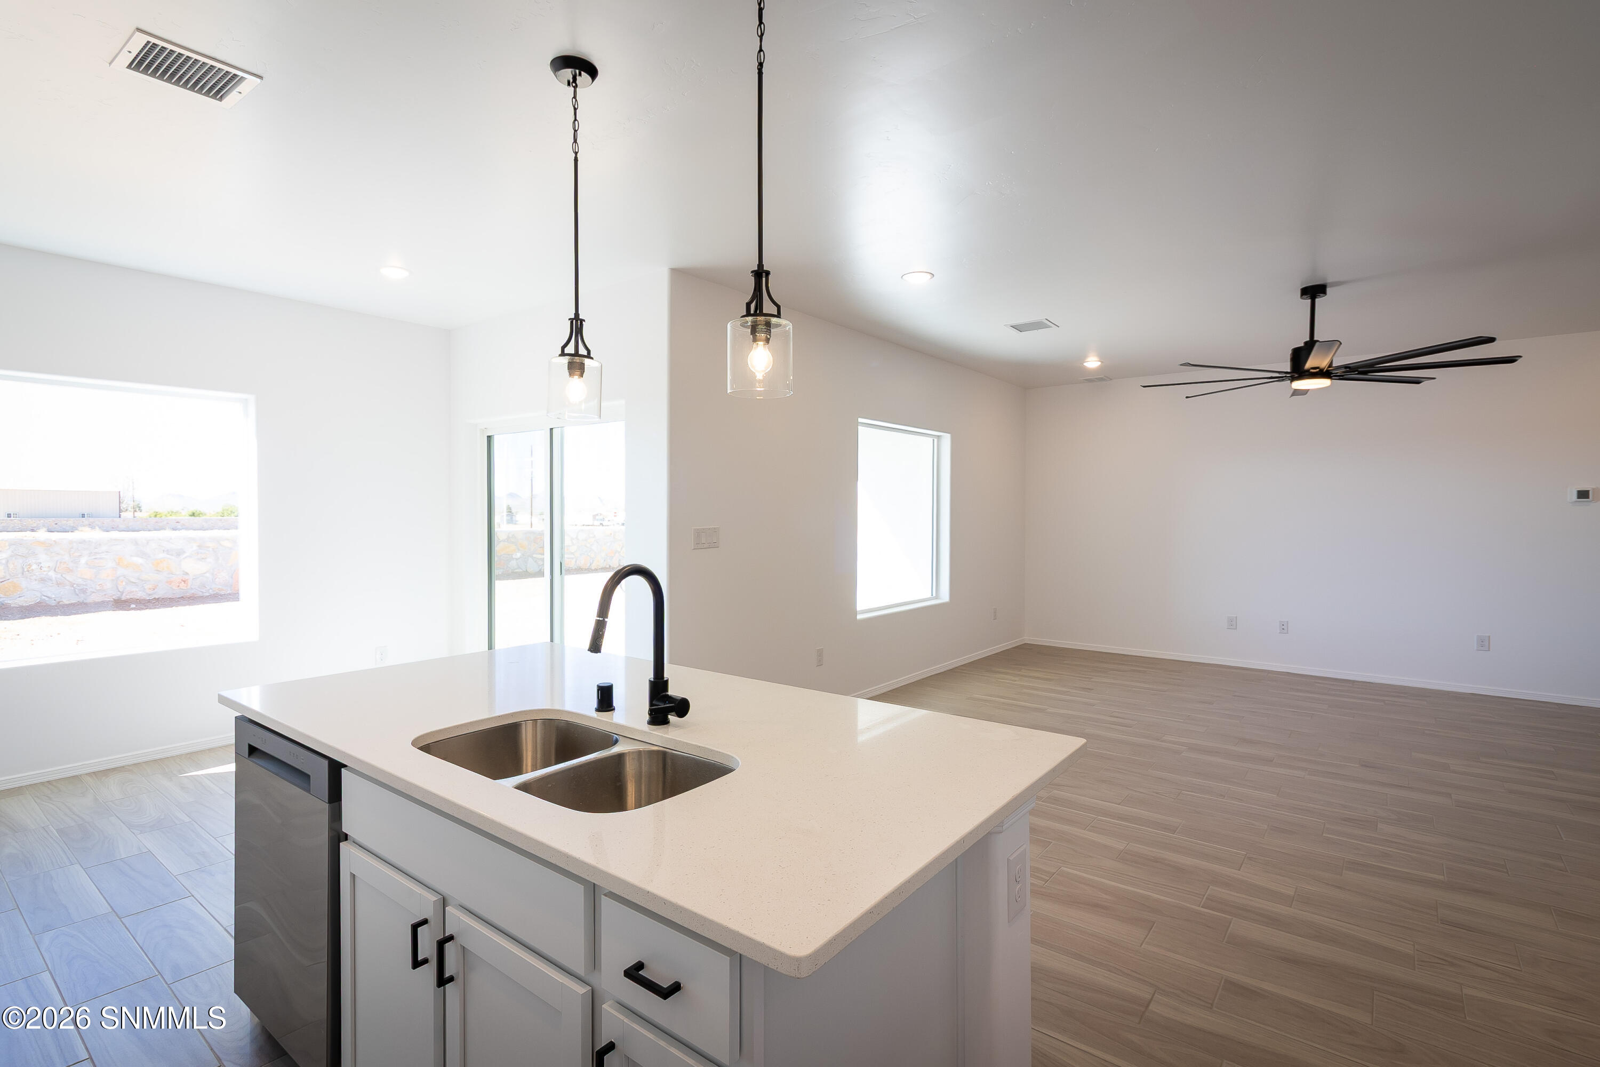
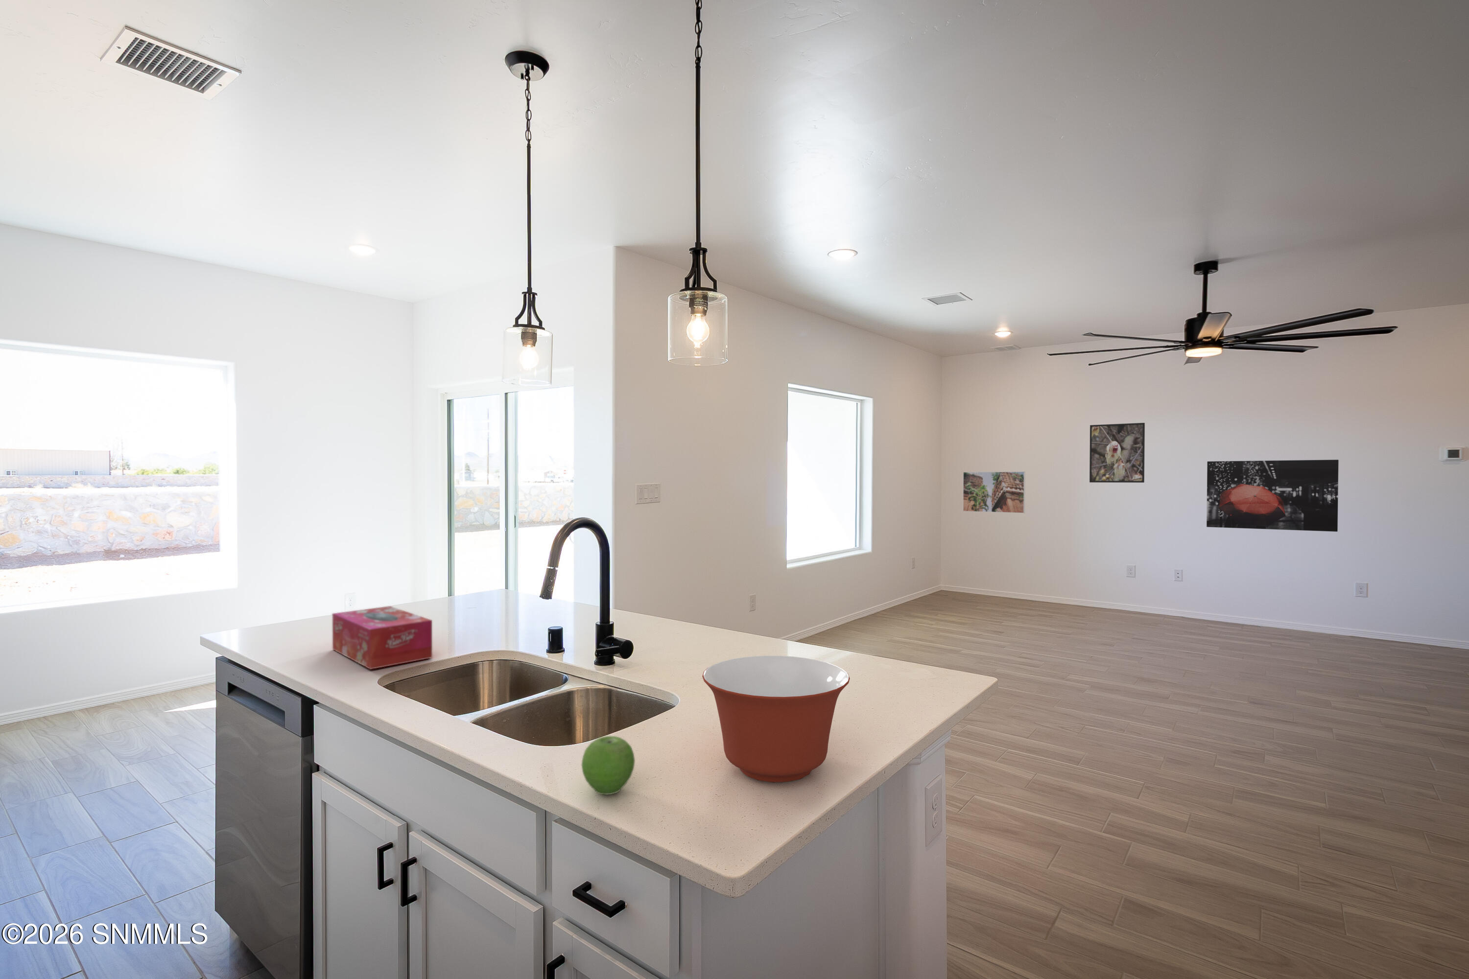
+ wall art (1269, 495)
+ mixing bowl (775, 720)
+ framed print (994, 492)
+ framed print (1116, 453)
+ fruit (608, 765)
+ tissue box (381, 635)
